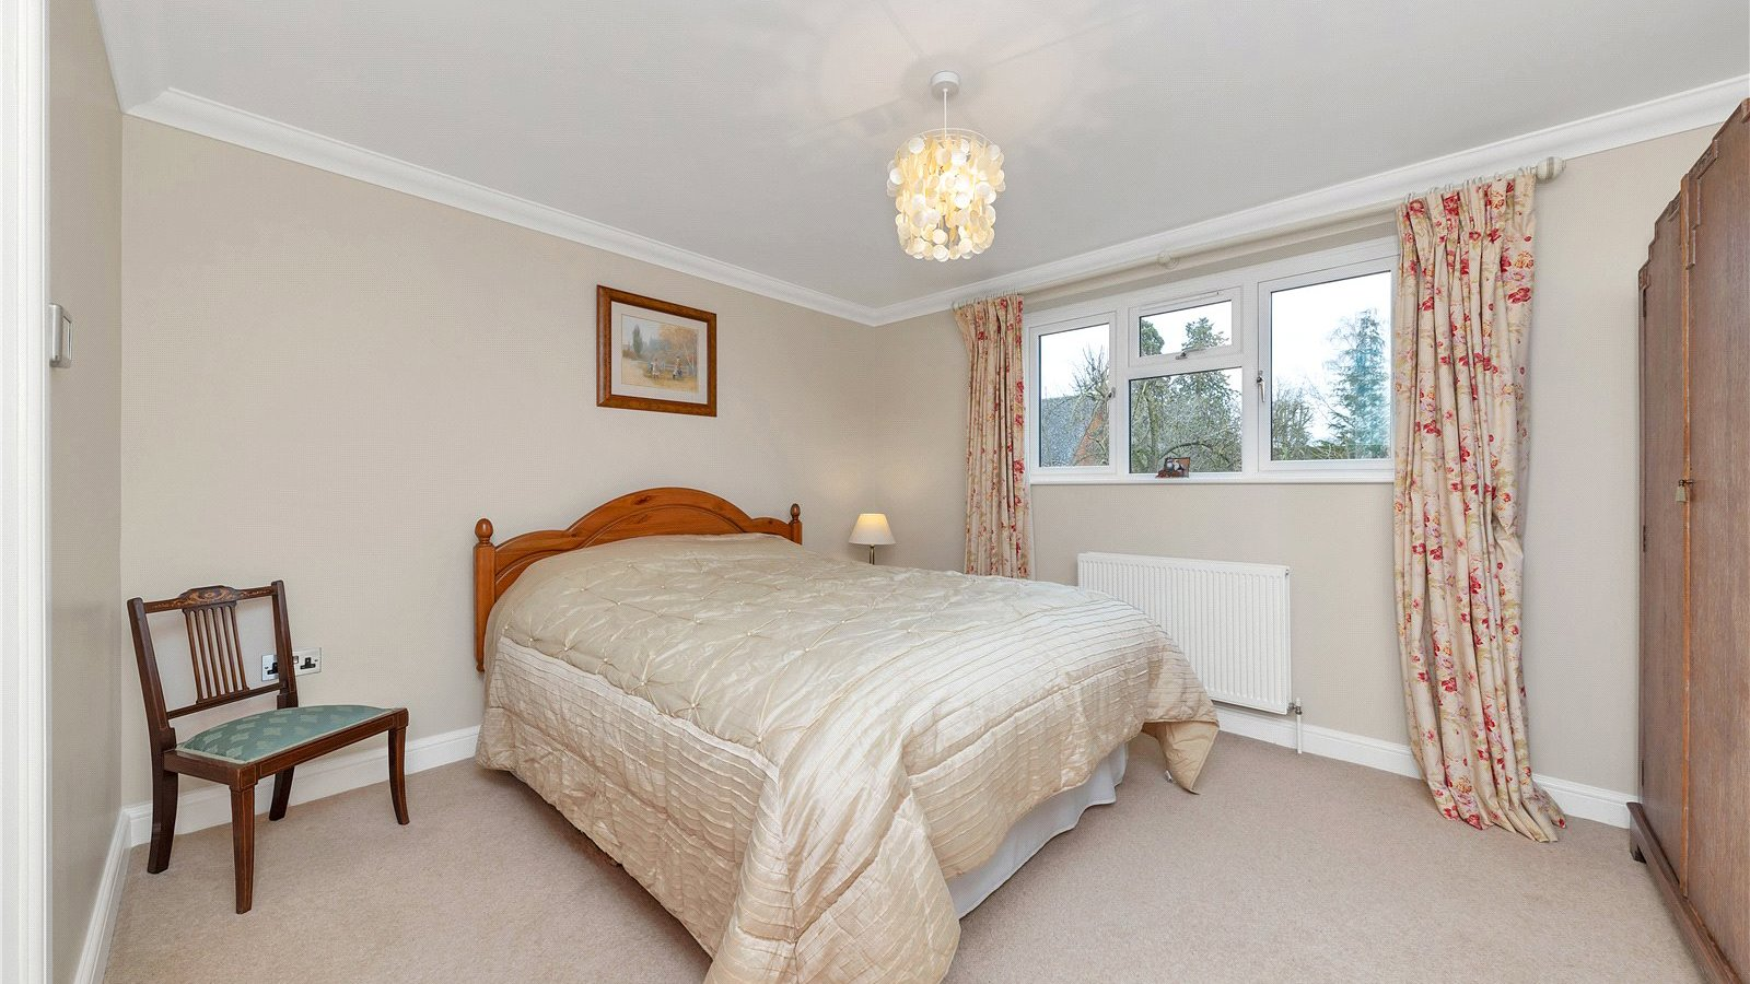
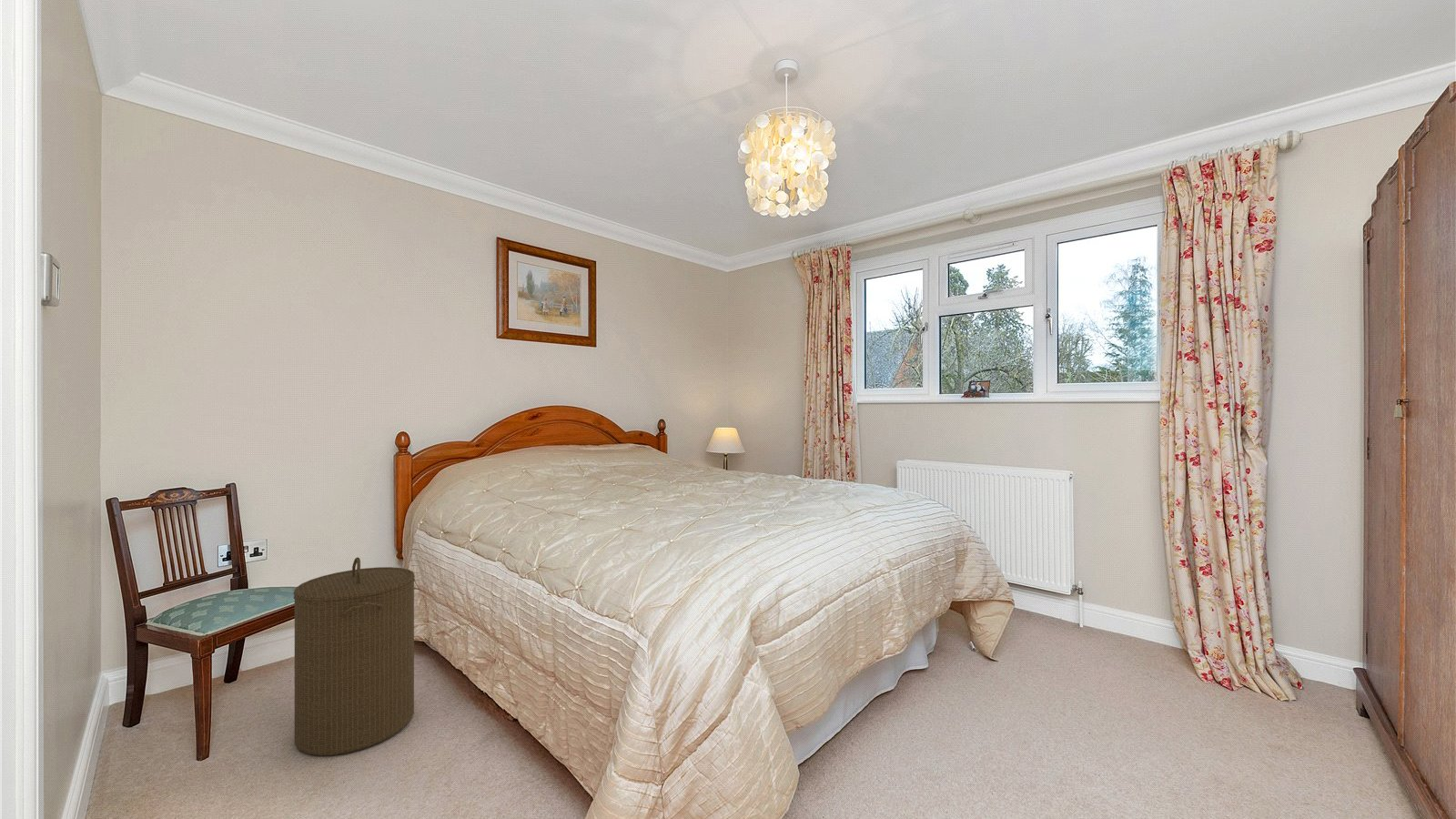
+ laundry hamper (357, 642)
